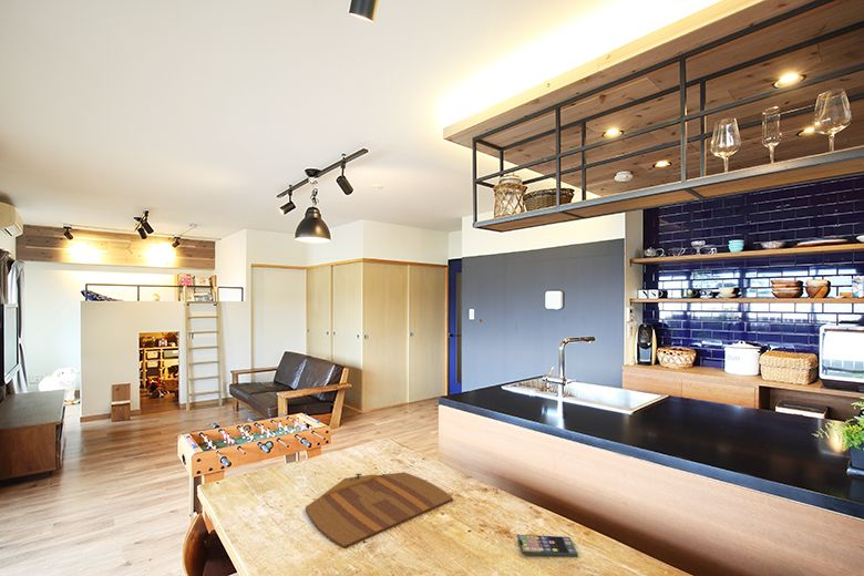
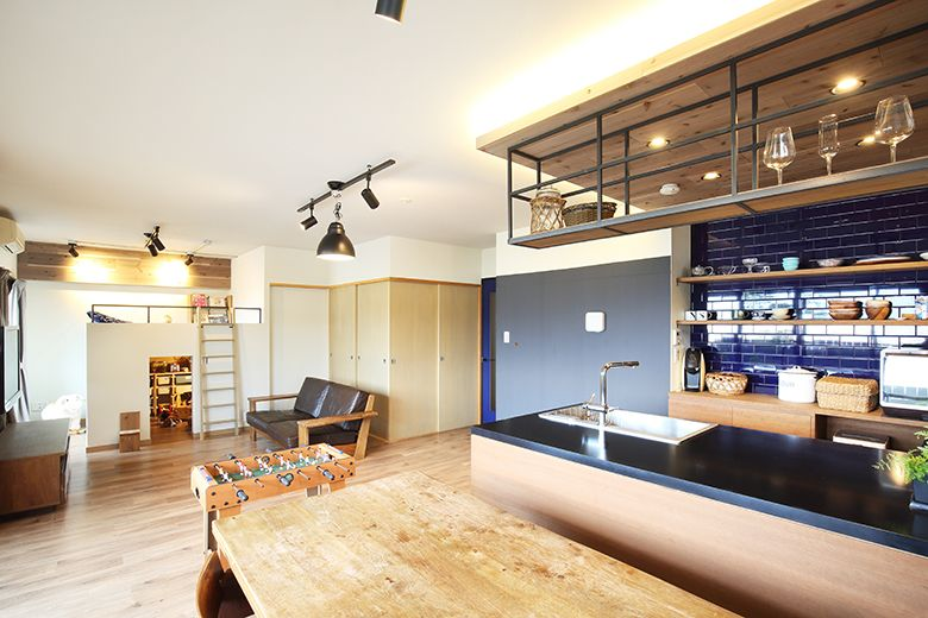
- cutting board (371, 495)
- smartphone (546, 545)
